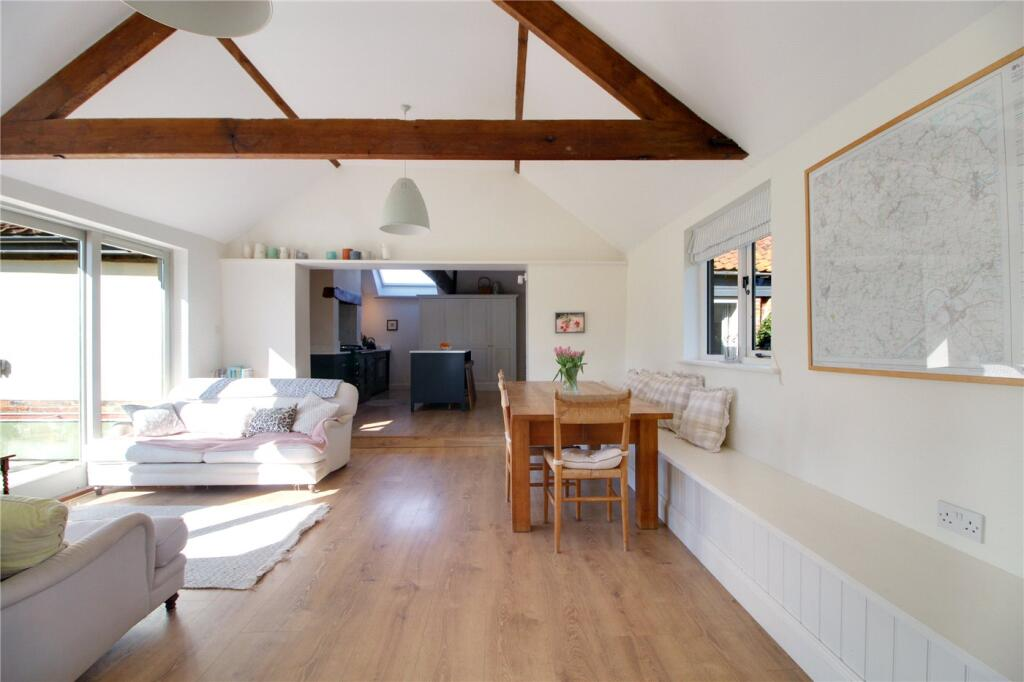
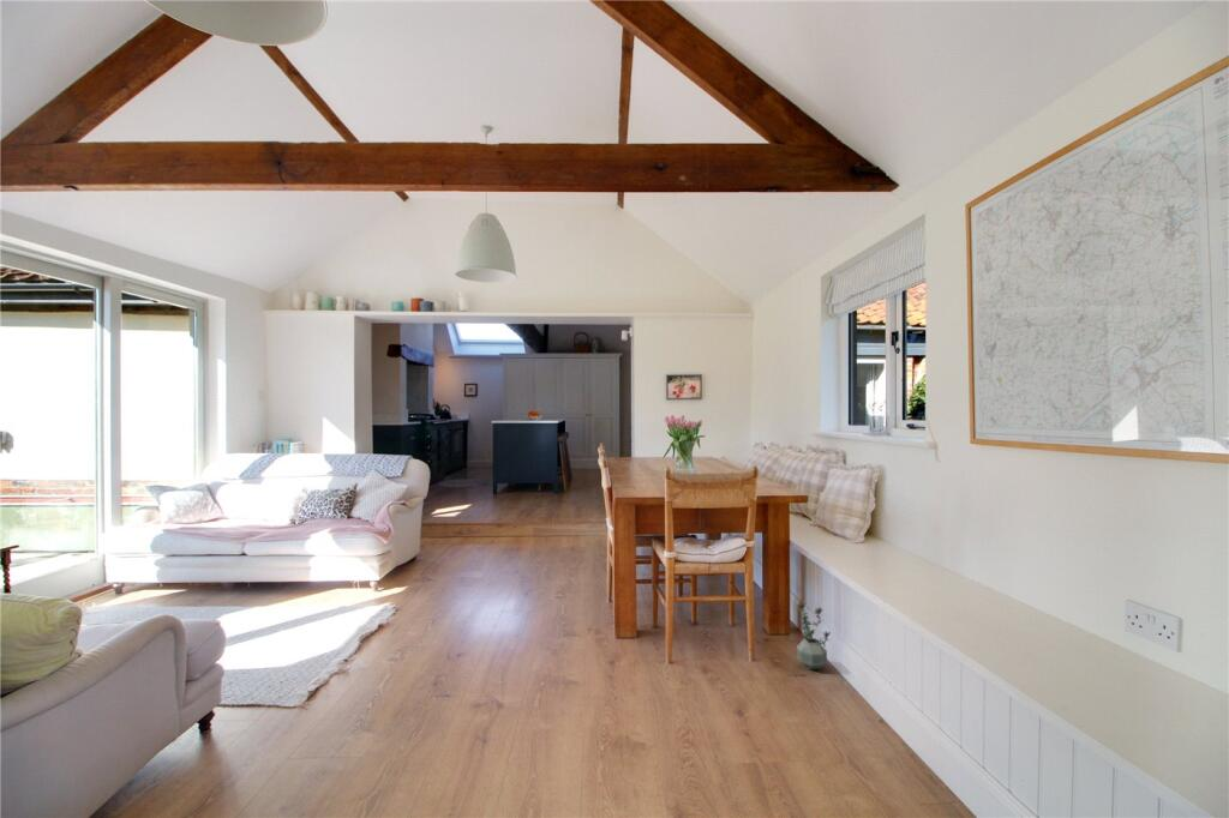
+ potted plant (811, 637)
